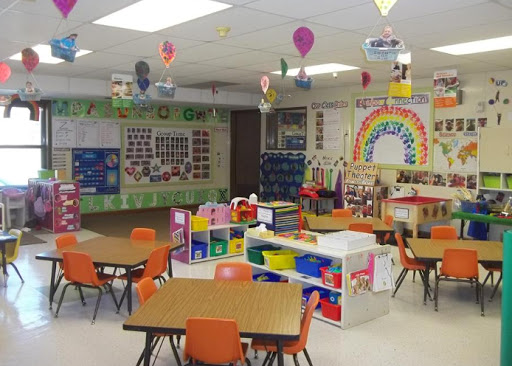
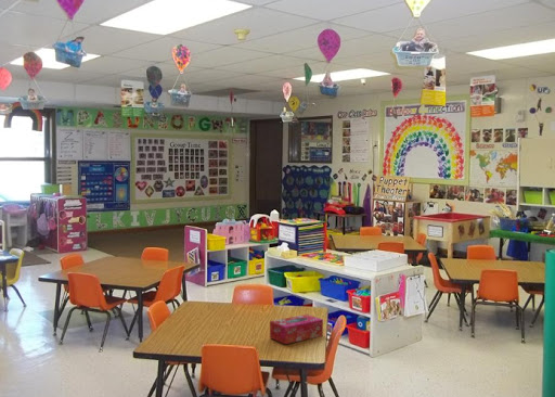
+ tissue box (296, 328)
